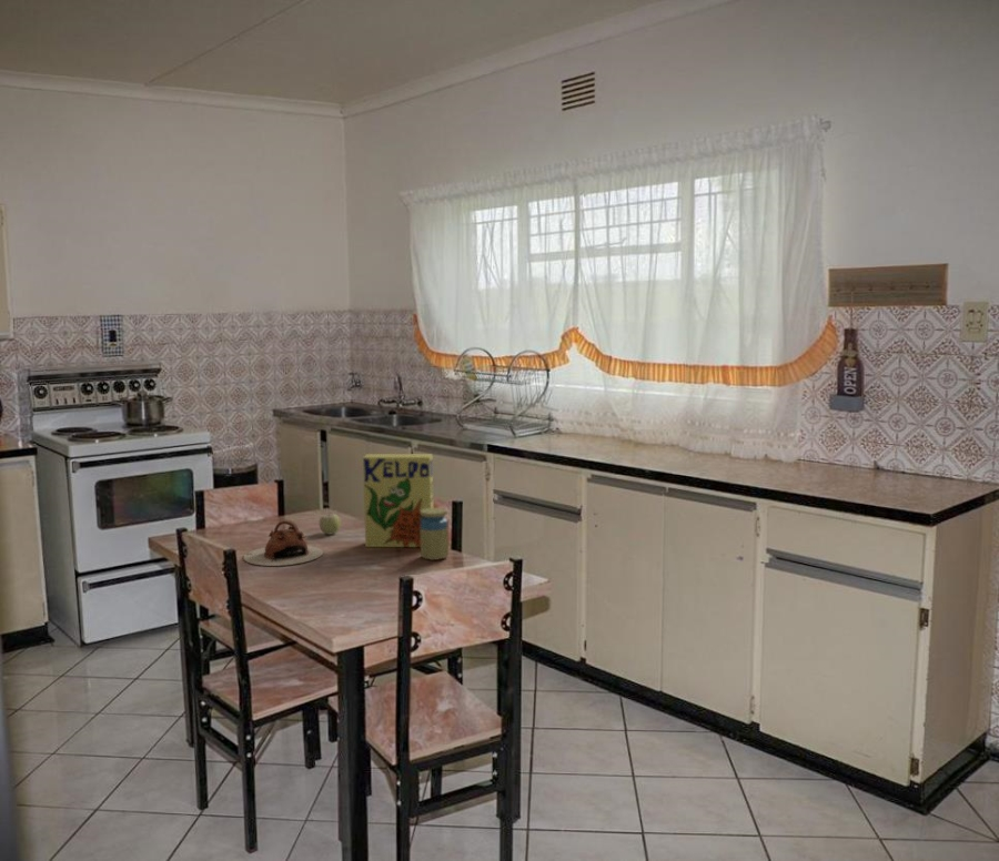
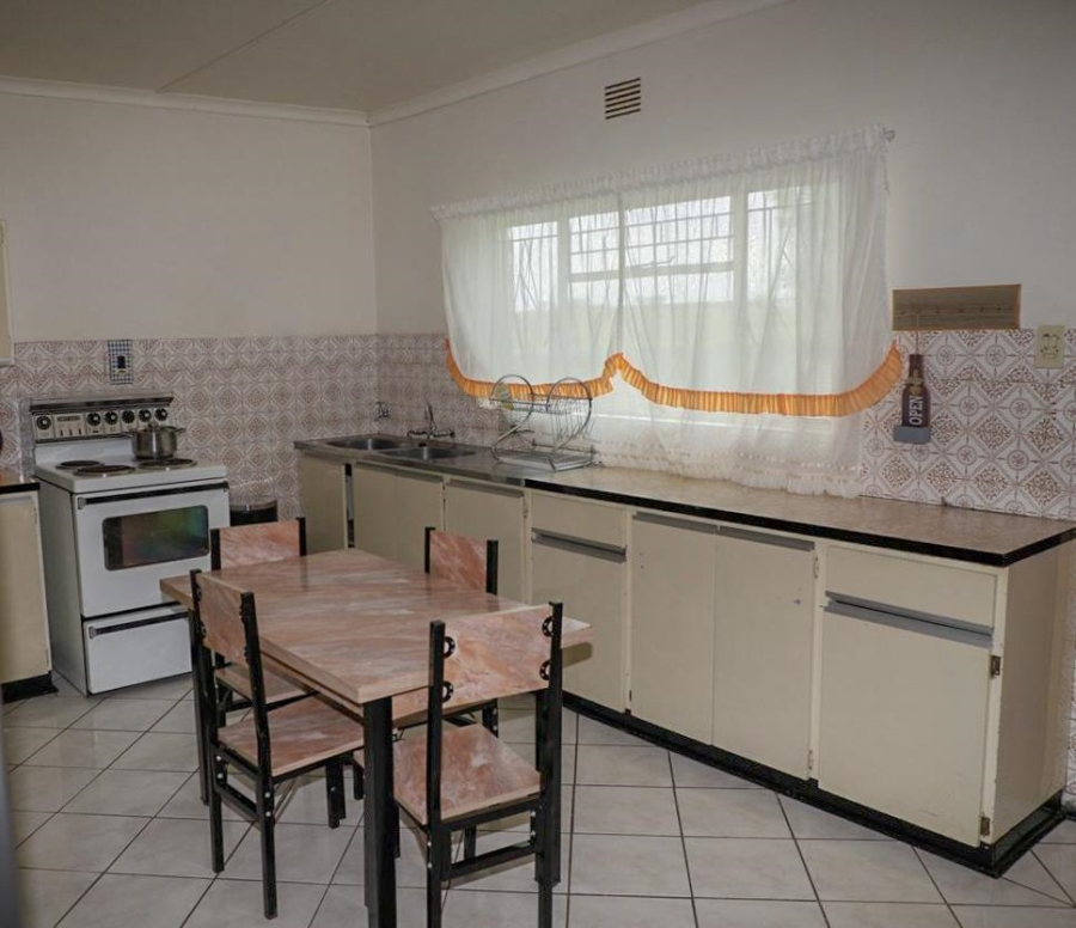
- jar (434, 534)
- cereal box (398, 499)
- teapot (282, 537)
- fruit (330, 521)
